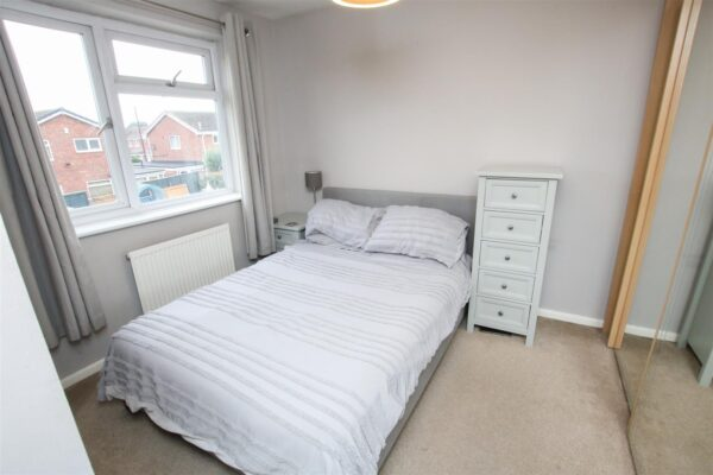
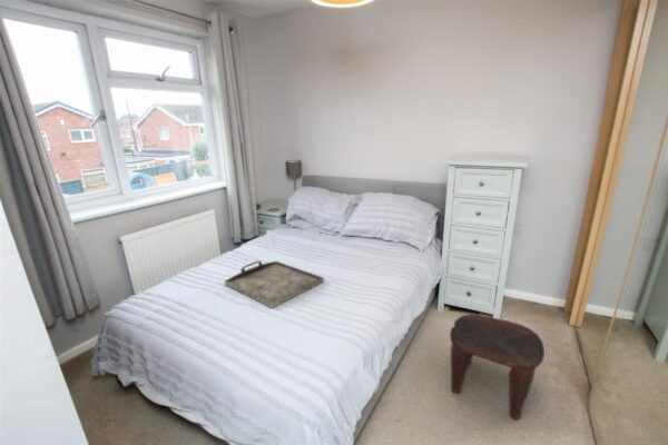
+ stool (493, 362)
+ serving tray (274, 277)
